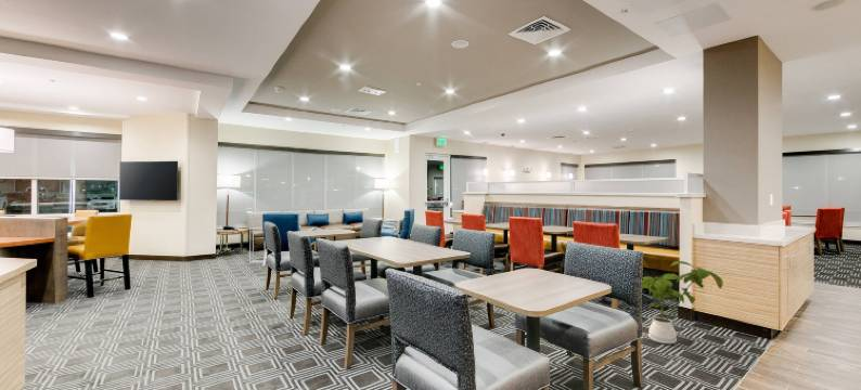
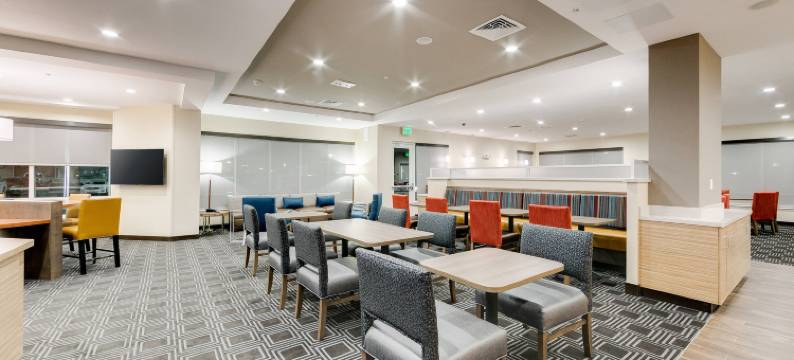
- house plant (678, 301)
